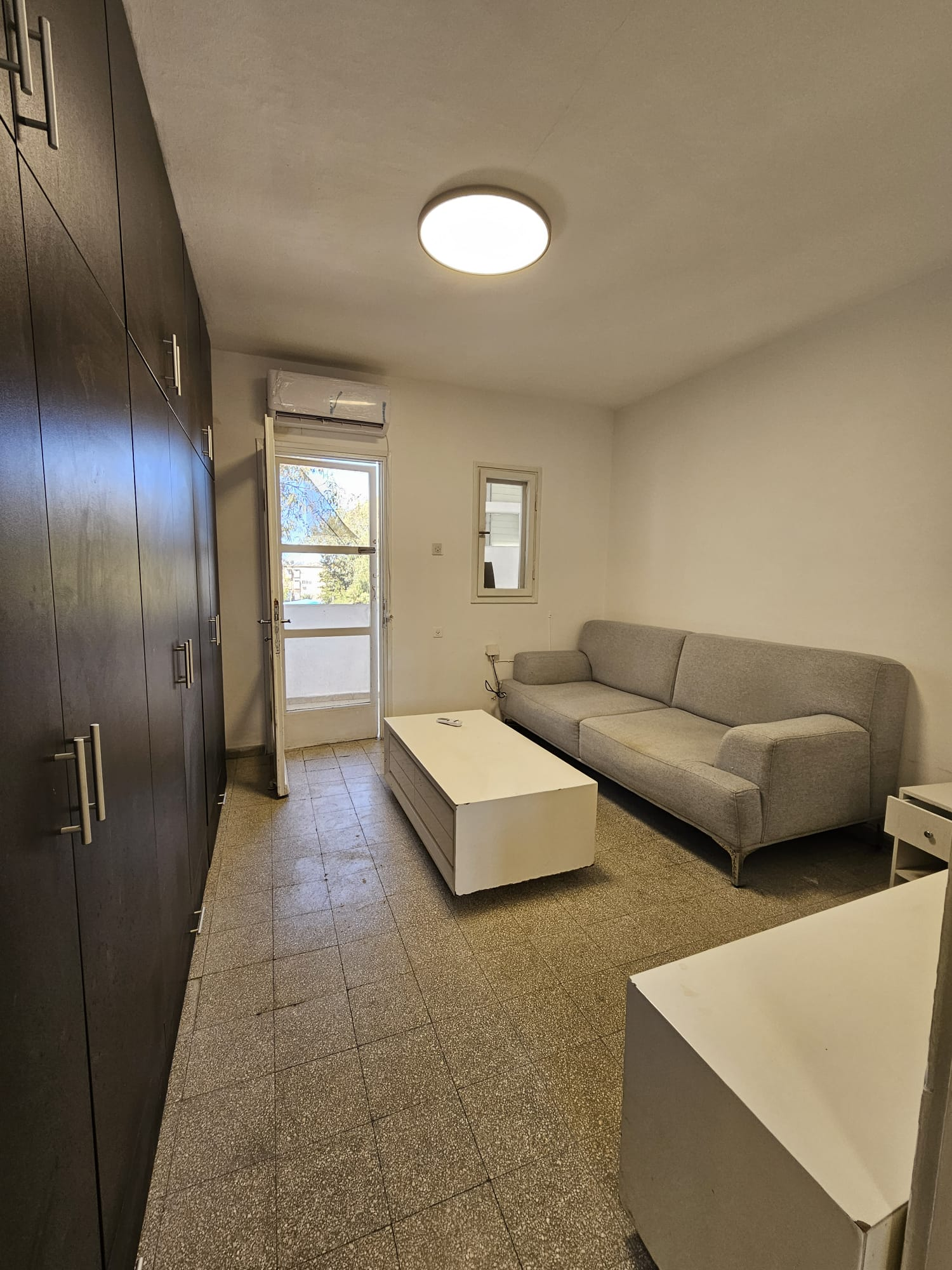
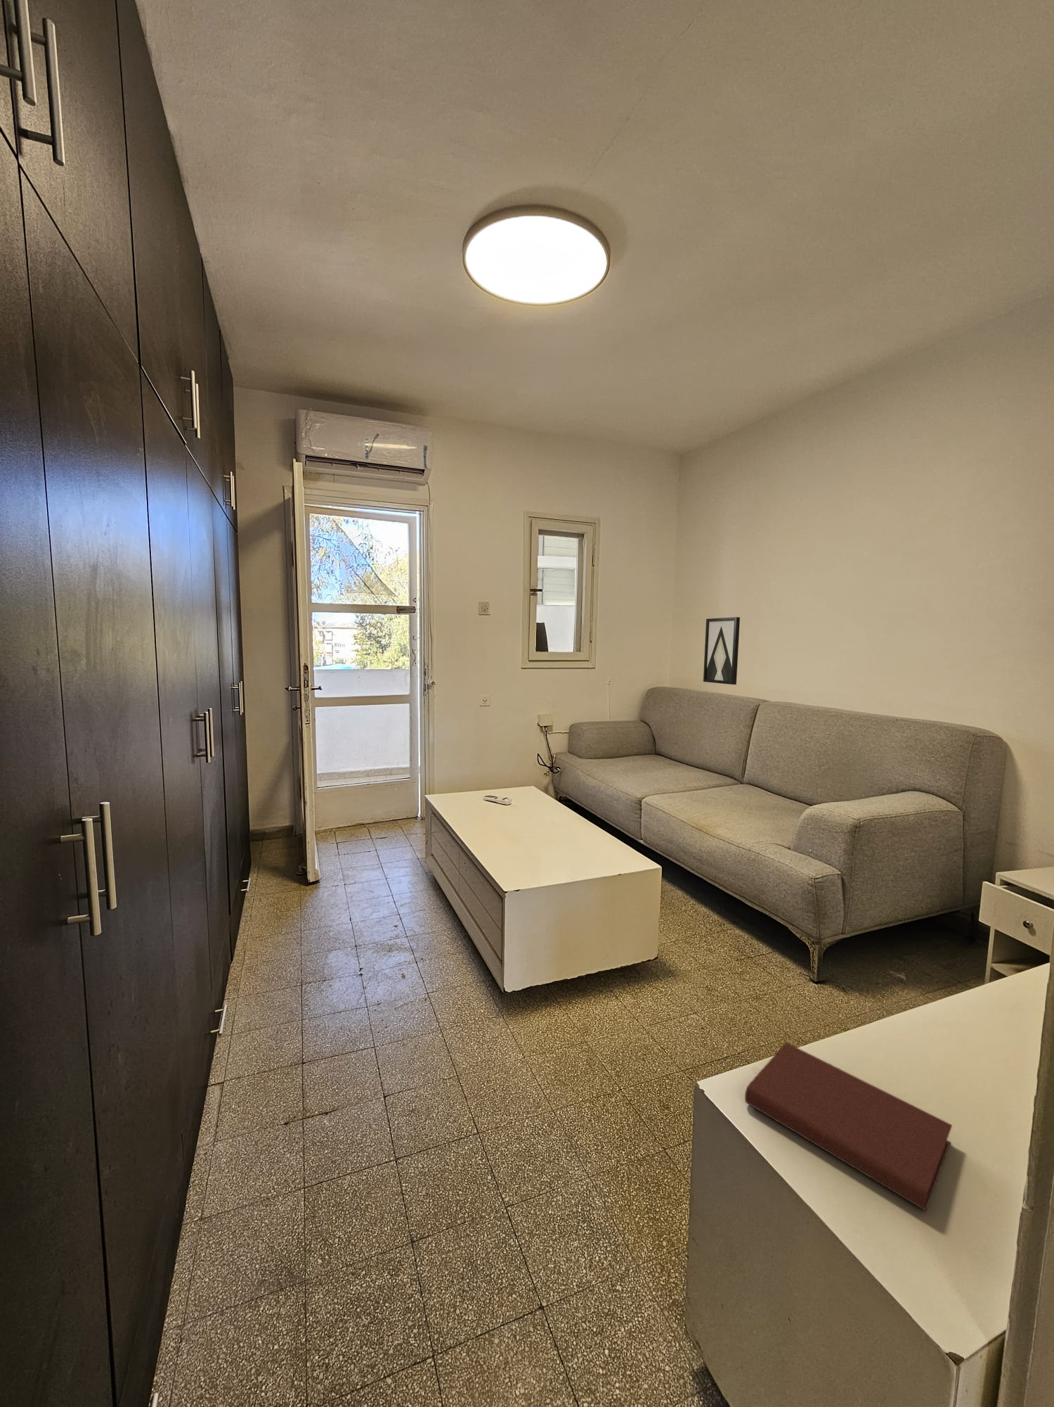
+ book (844, 1115)
+ wall art (721, 650)
